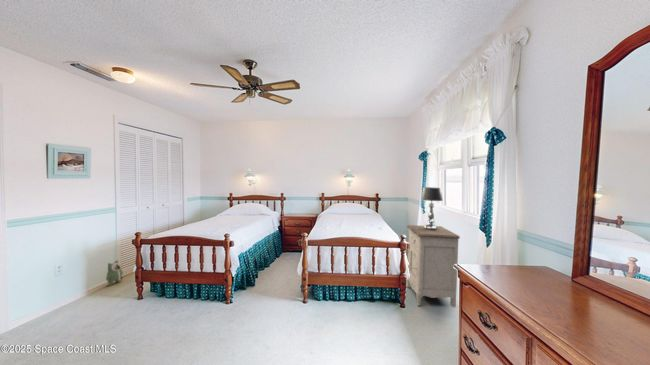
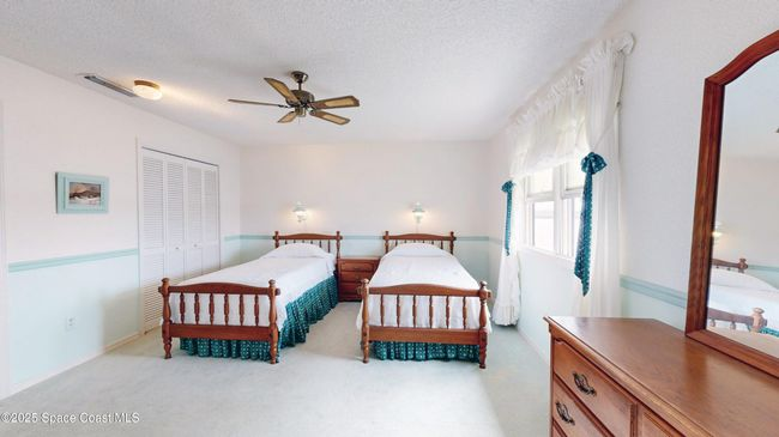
- plush toy (114, 272)
- table lamp (431, 208)
- nightstand (426, 263)
